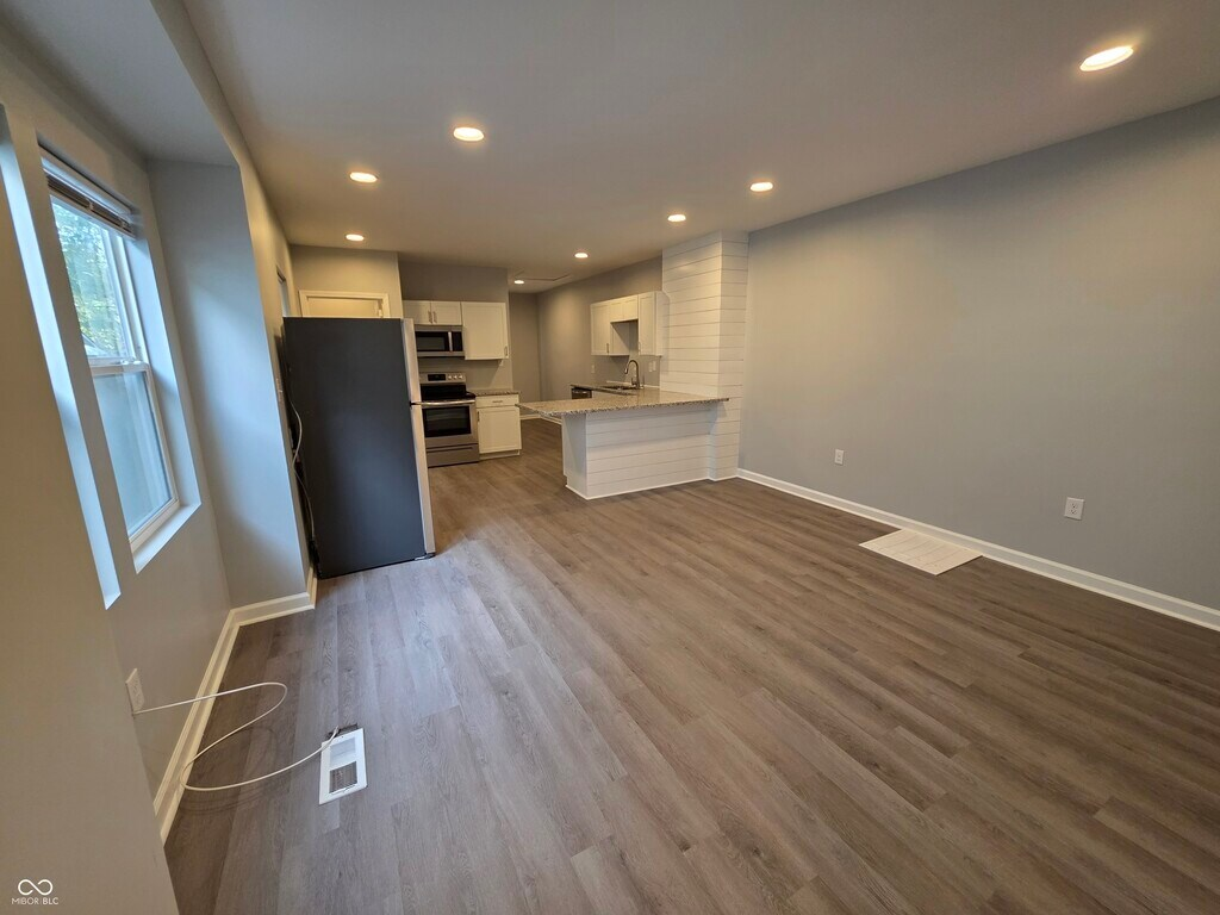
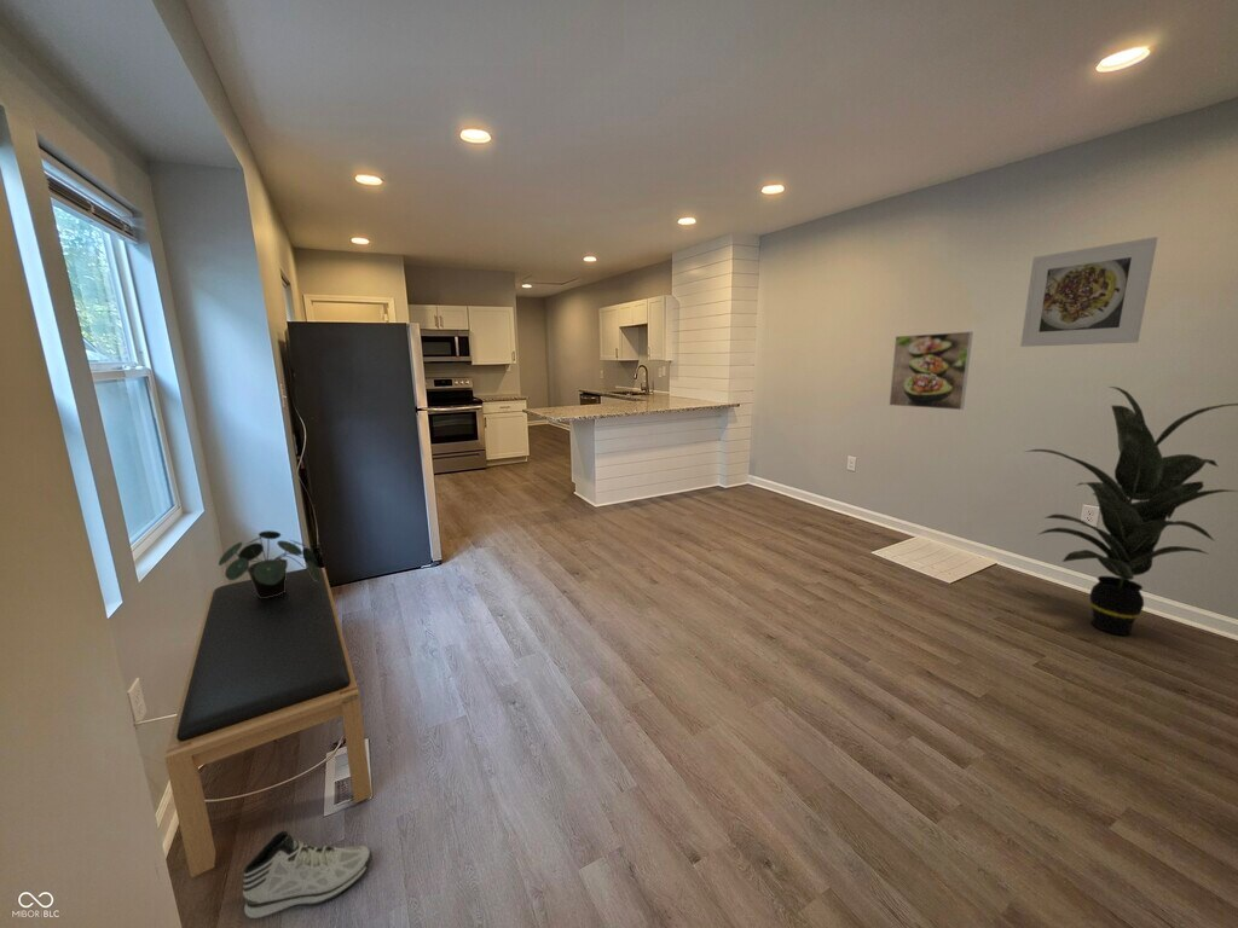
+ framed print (1082, 297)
+ potted plant (270, 563)
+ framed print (927, 371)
+ indoor plant (1123, 510)
+ bench (277, 671)
+ sneaker (307, 863)
